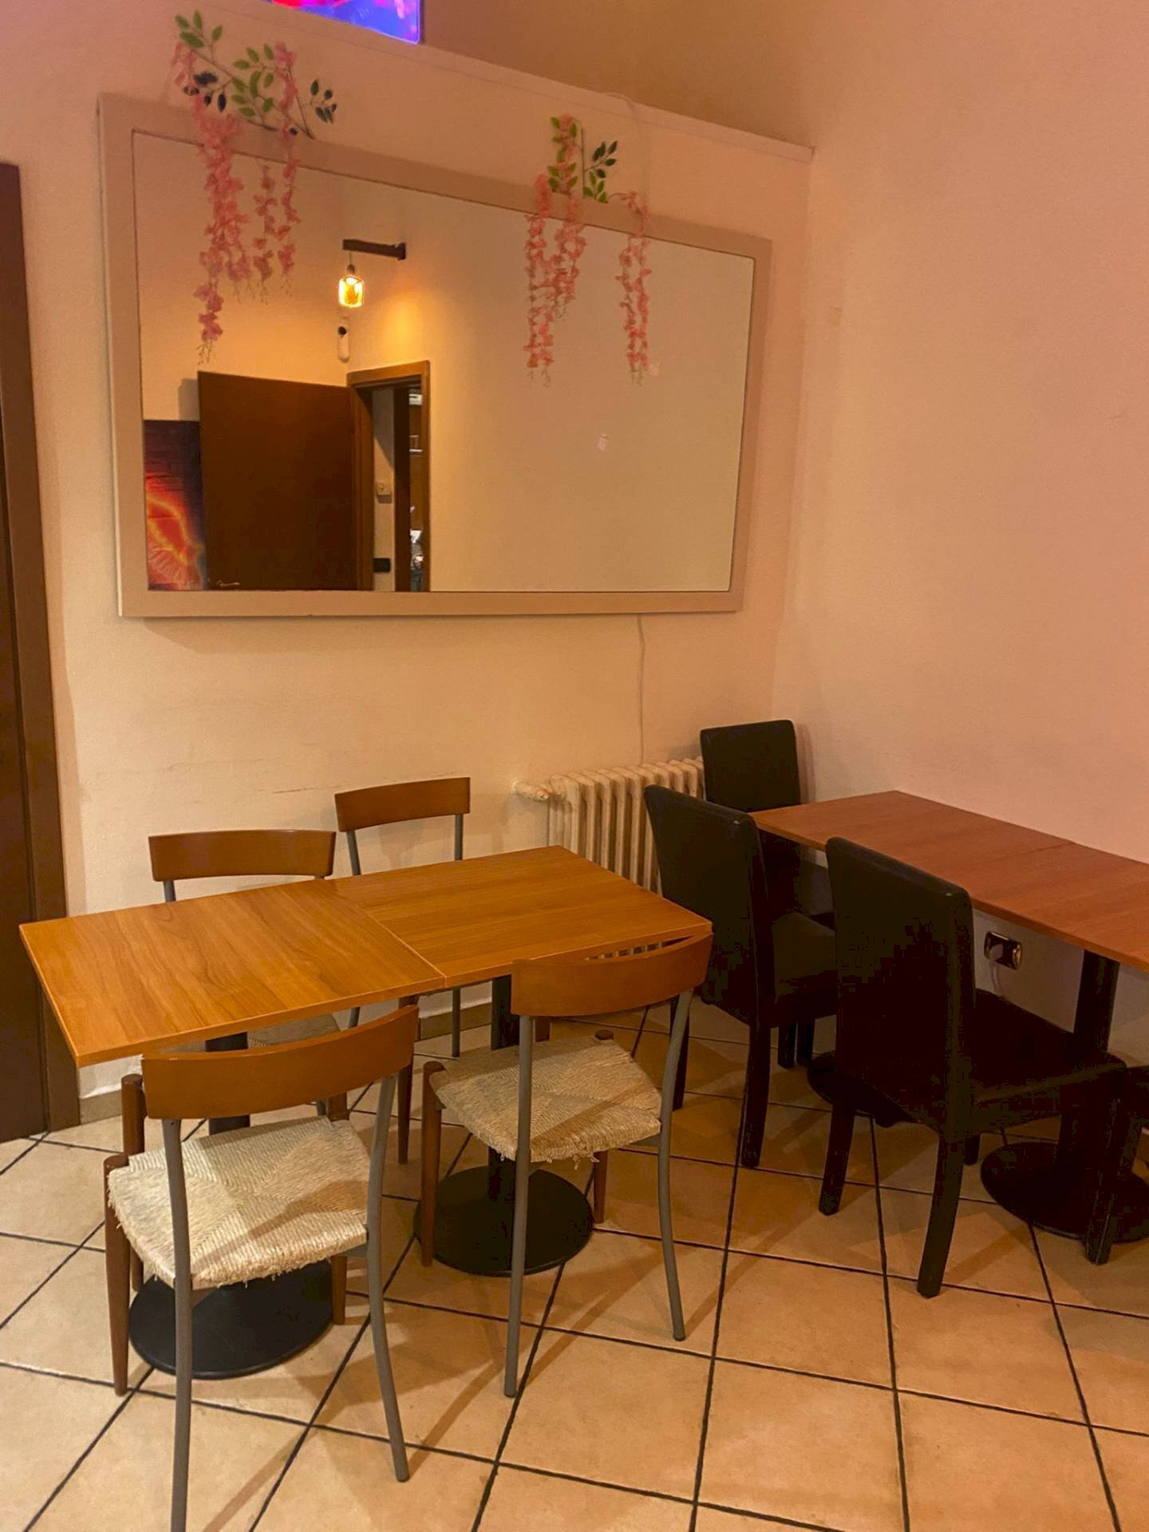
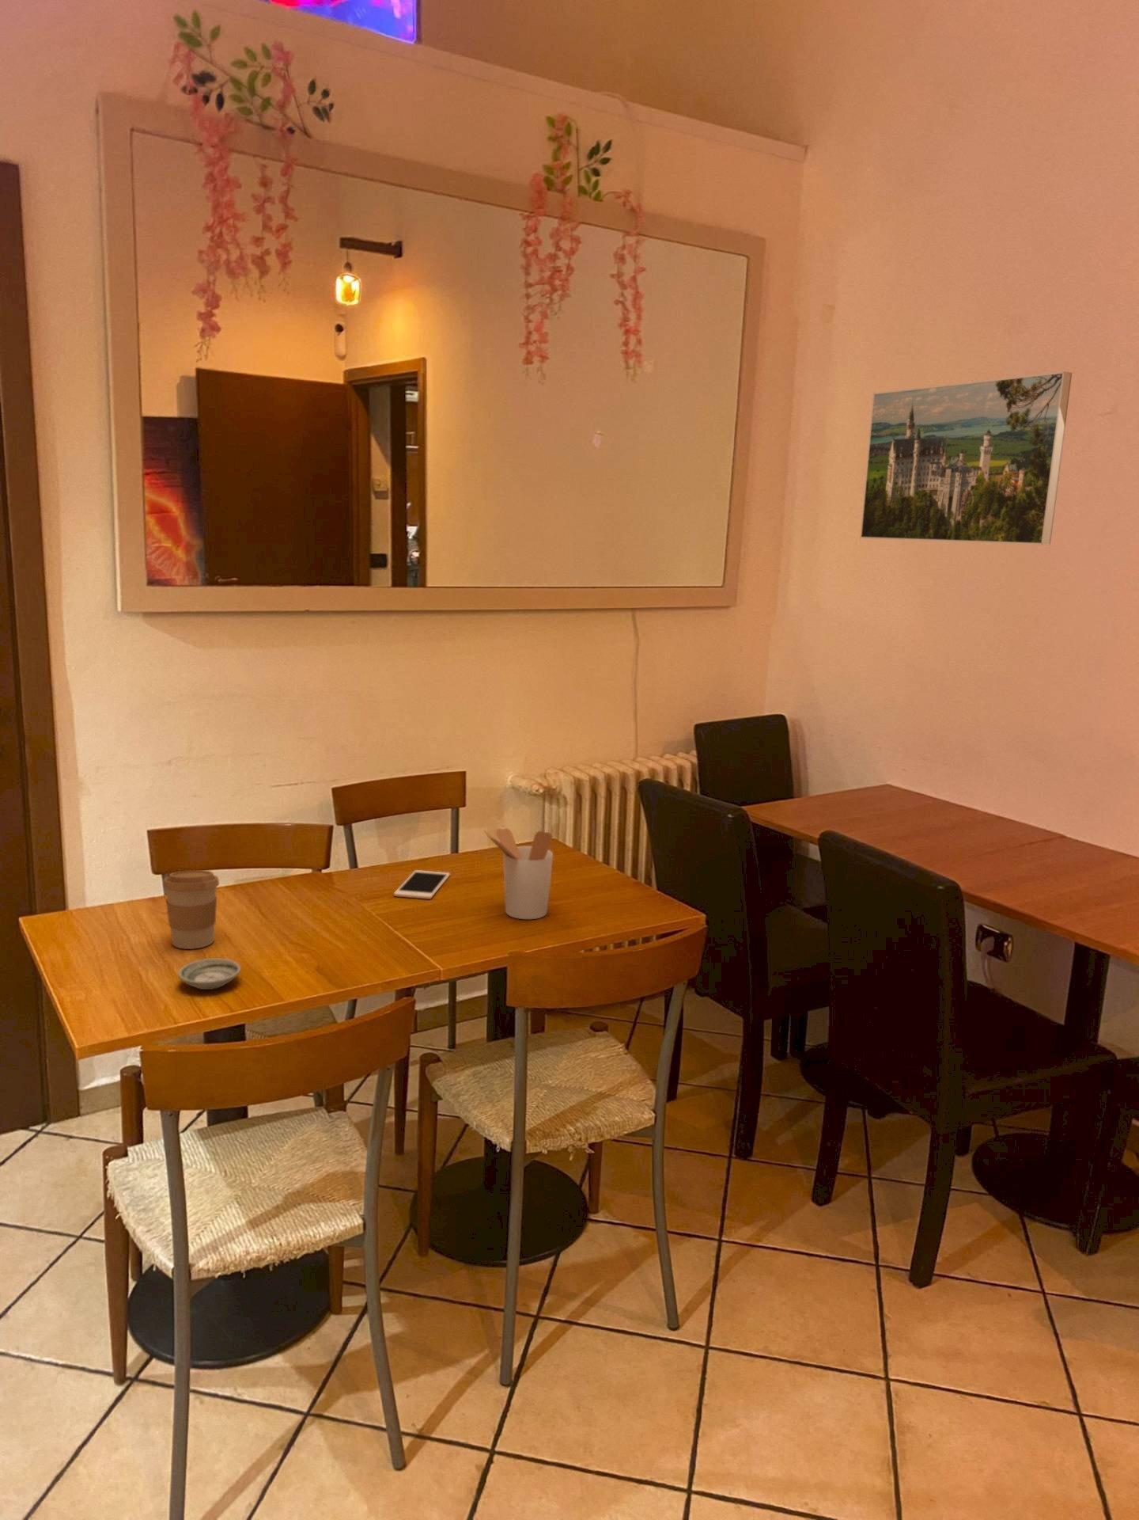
+ cell phone (422, 883)
+ saucer (209, 977)
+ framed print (956, 463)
+ coffee cup (191, 906)
+ utensil holder (517, 870)
